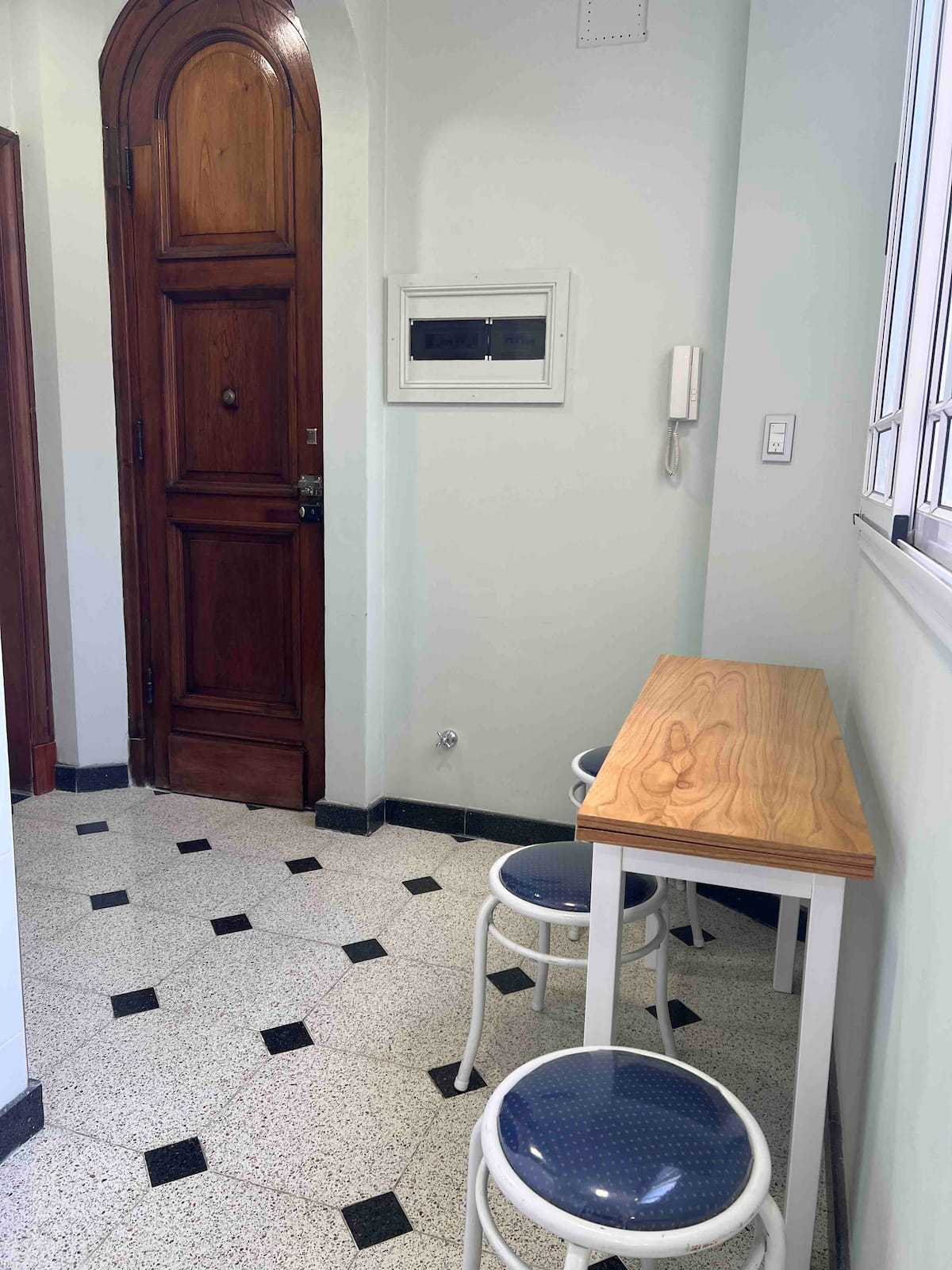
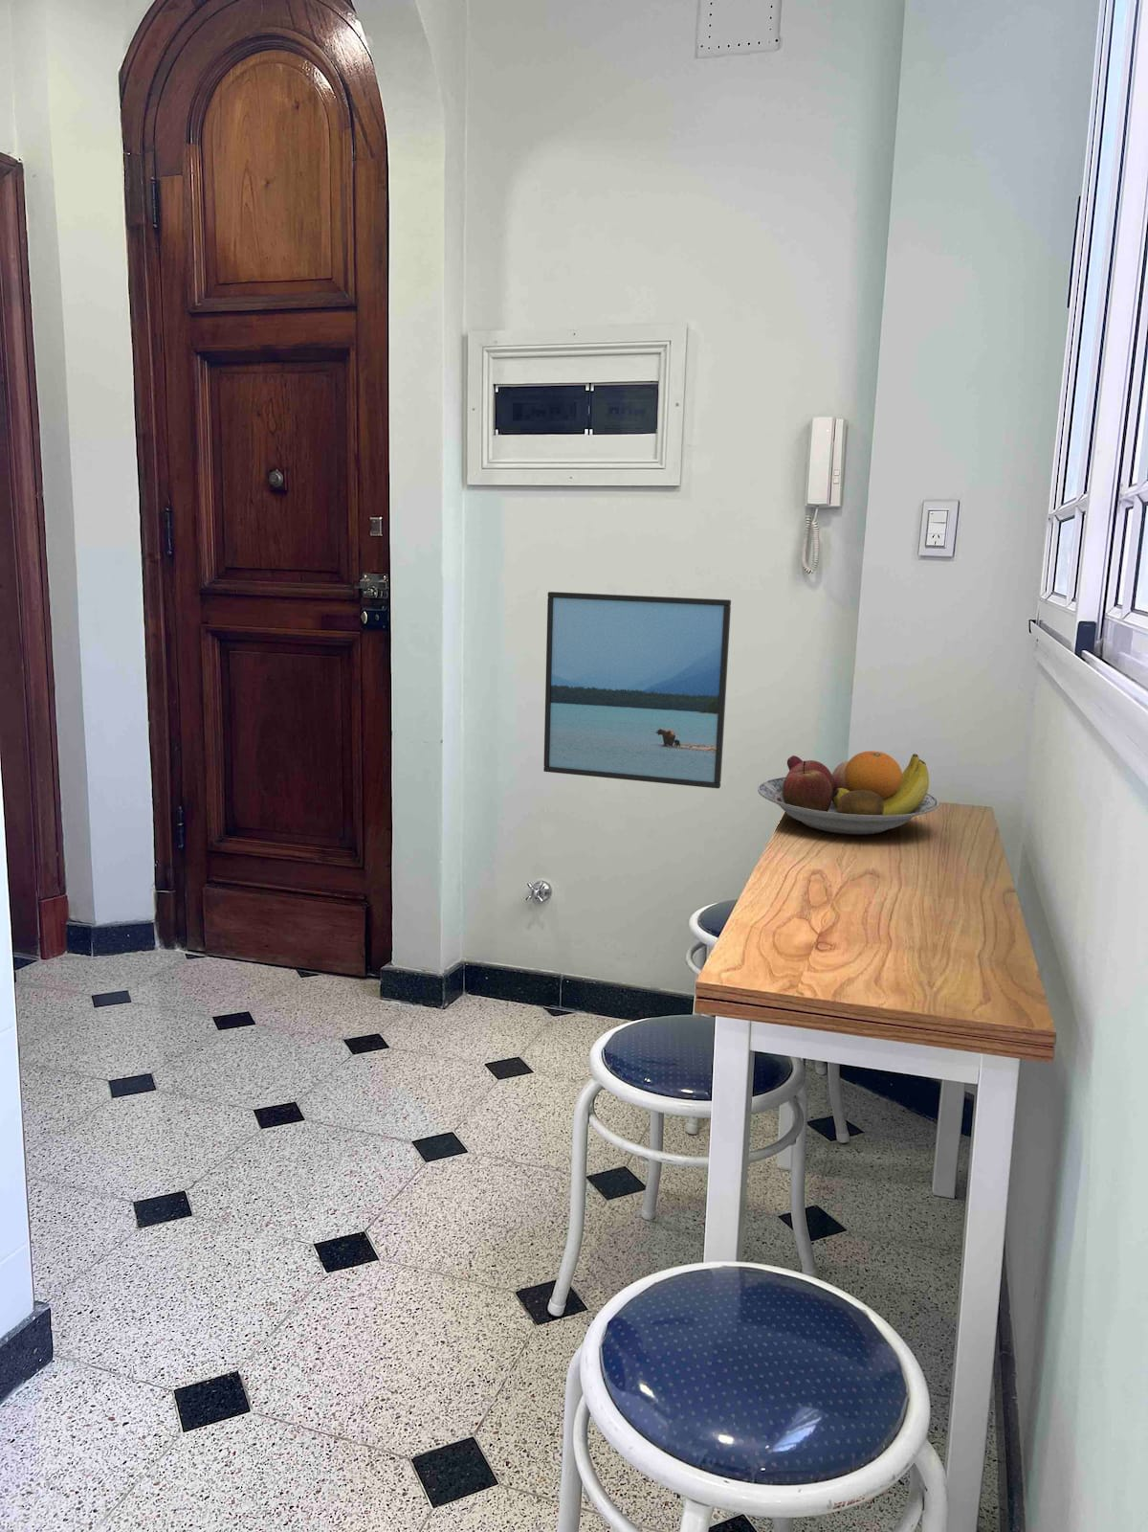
+ fruit bowl (847, 787)
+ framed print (633, 689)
